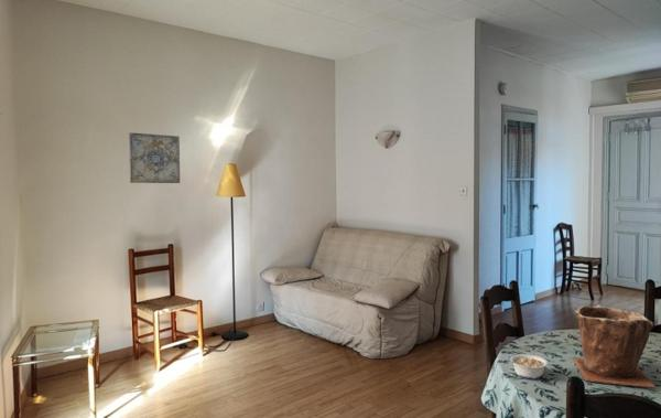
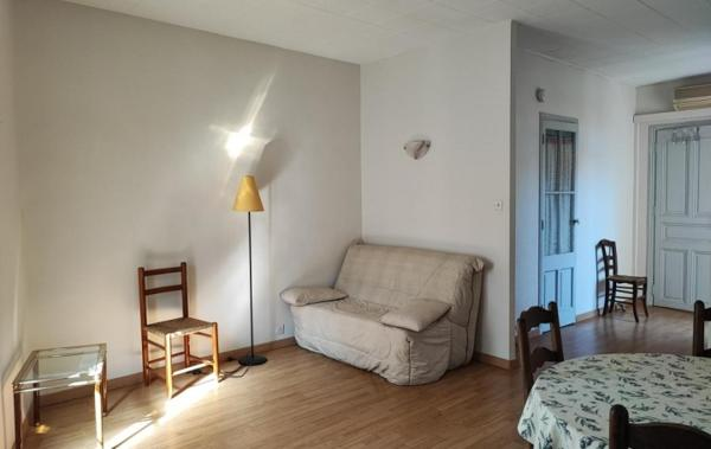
- legume (528, 366)
- plant pot (611, 342)
- wall art (155, 159)
